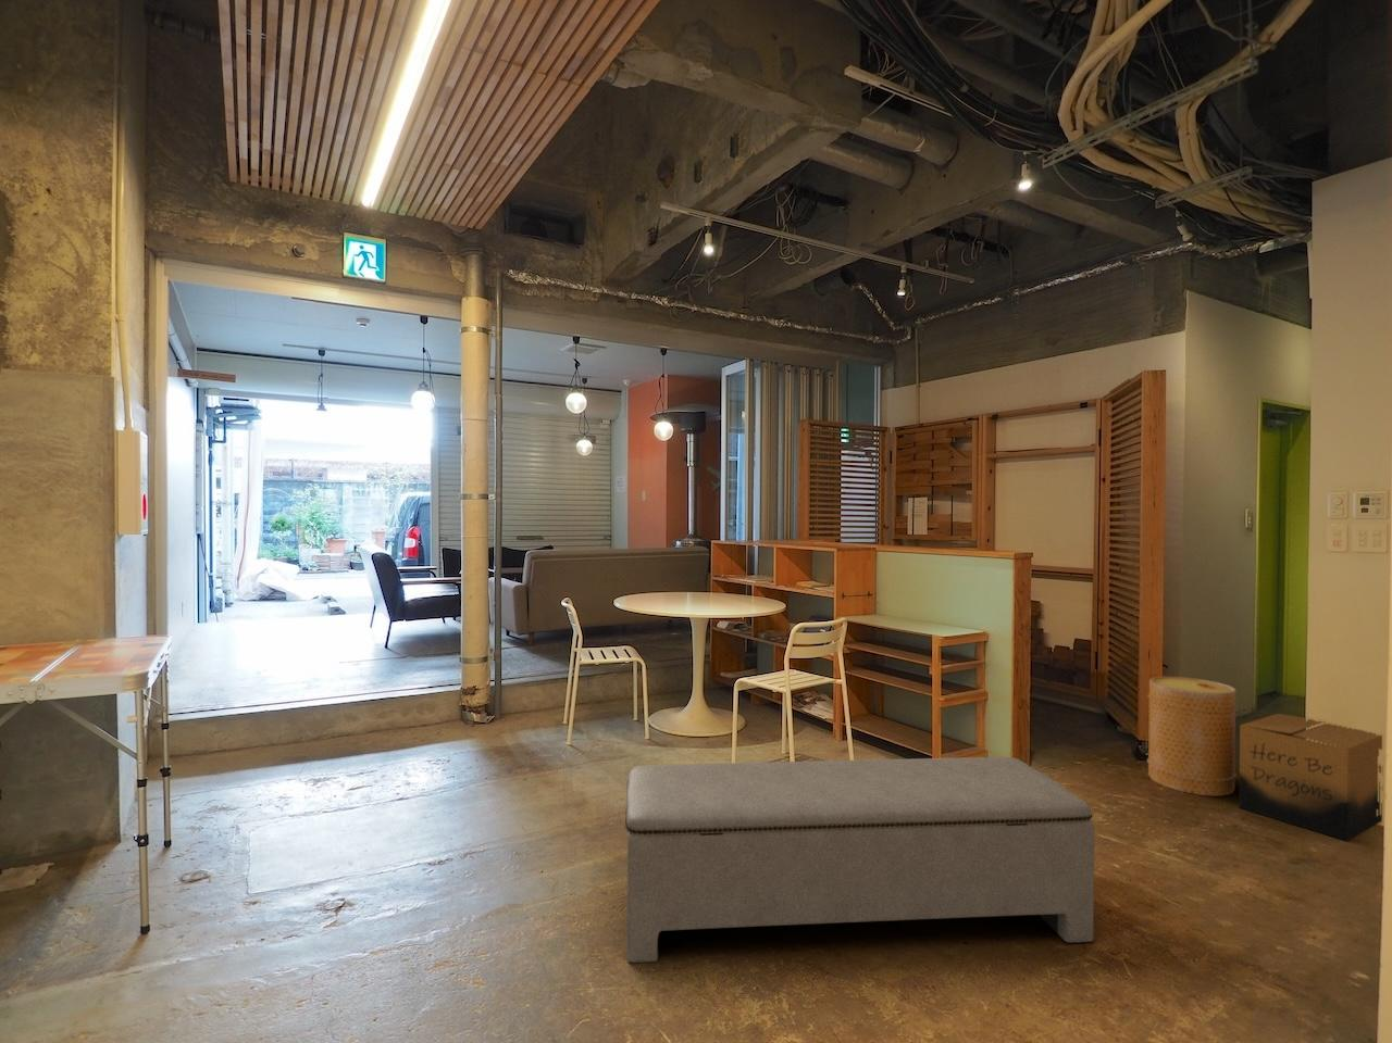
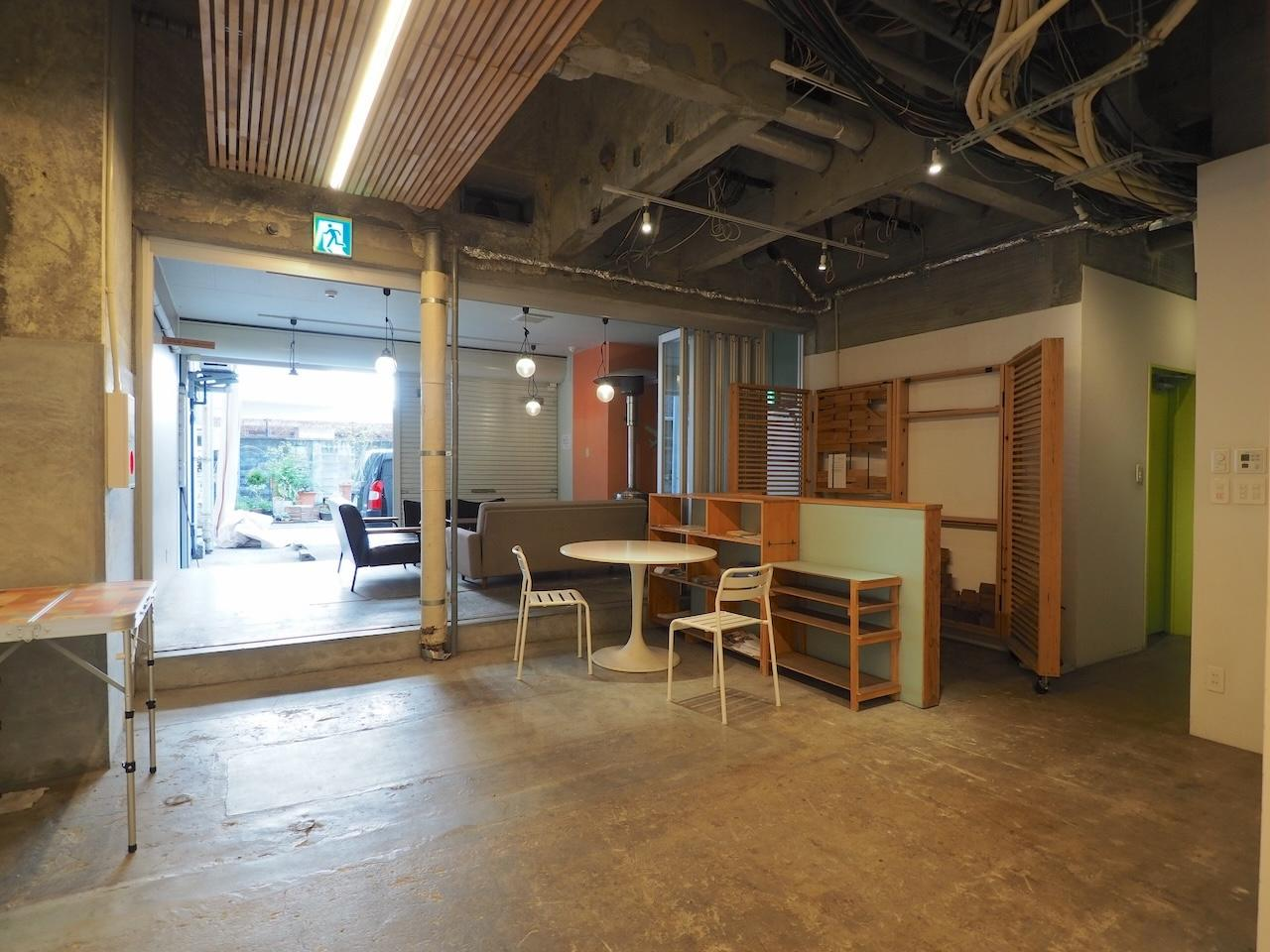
- cardboard box (1310, 770)
- basket (1190, 732)
- bench (845, 846)
